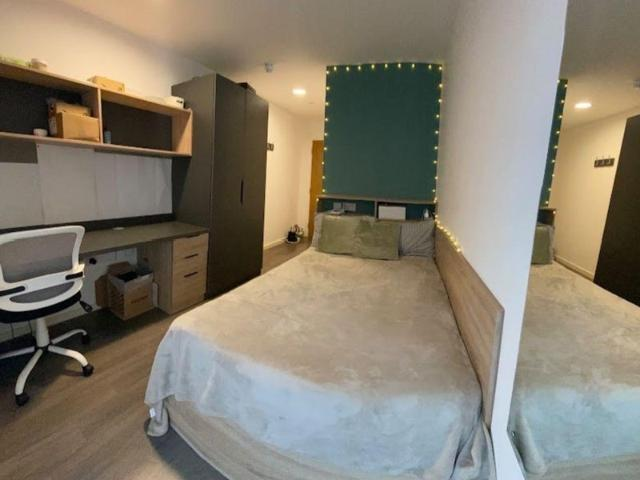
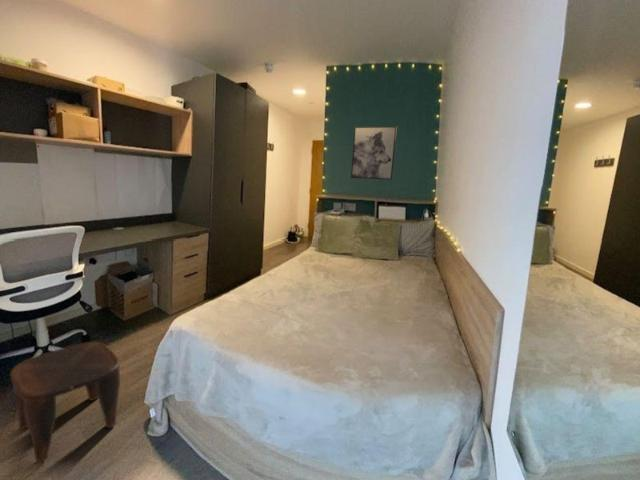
+ stool (69, 391)
+ wall art (373, 153)
